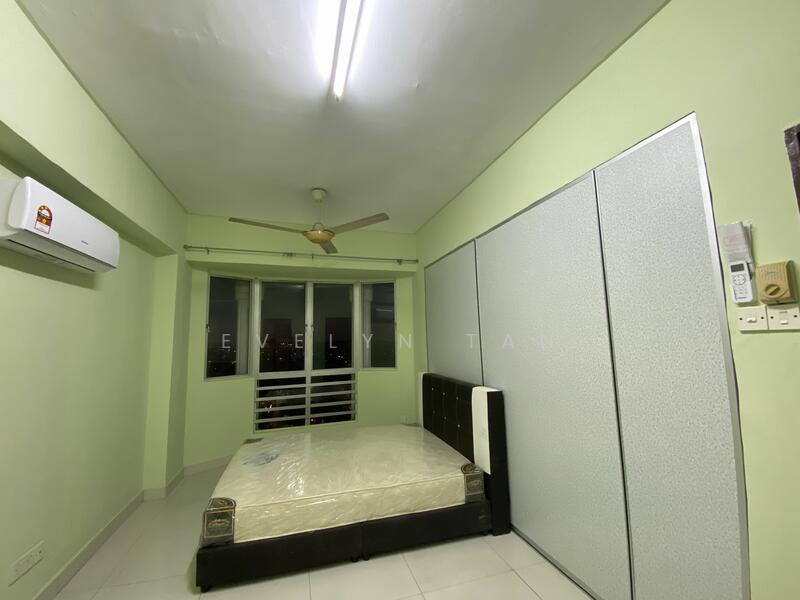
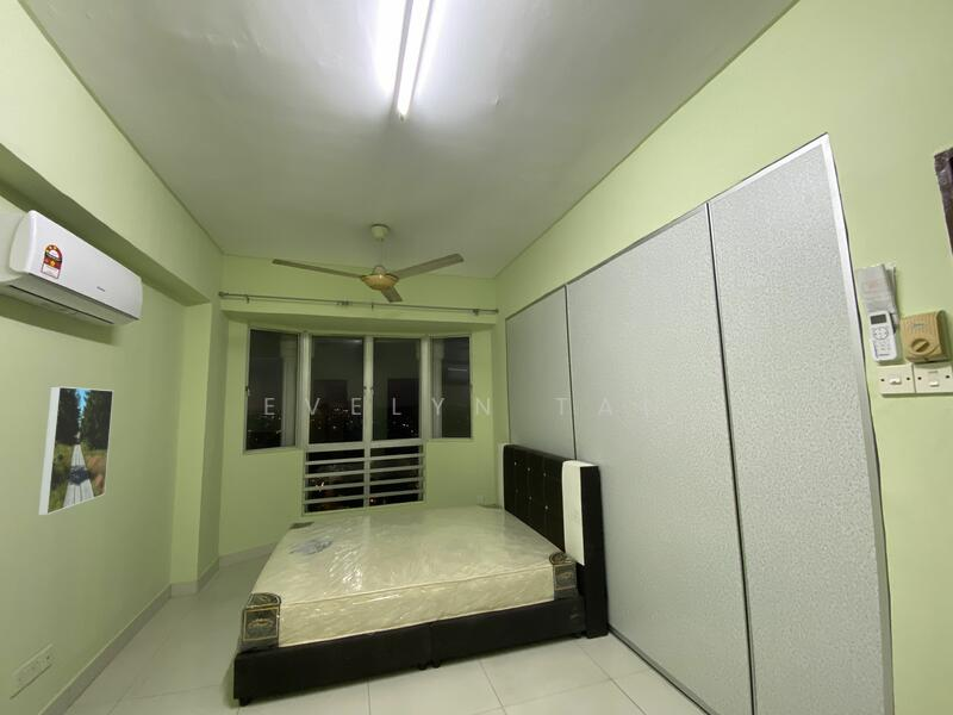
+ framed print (80, 444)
